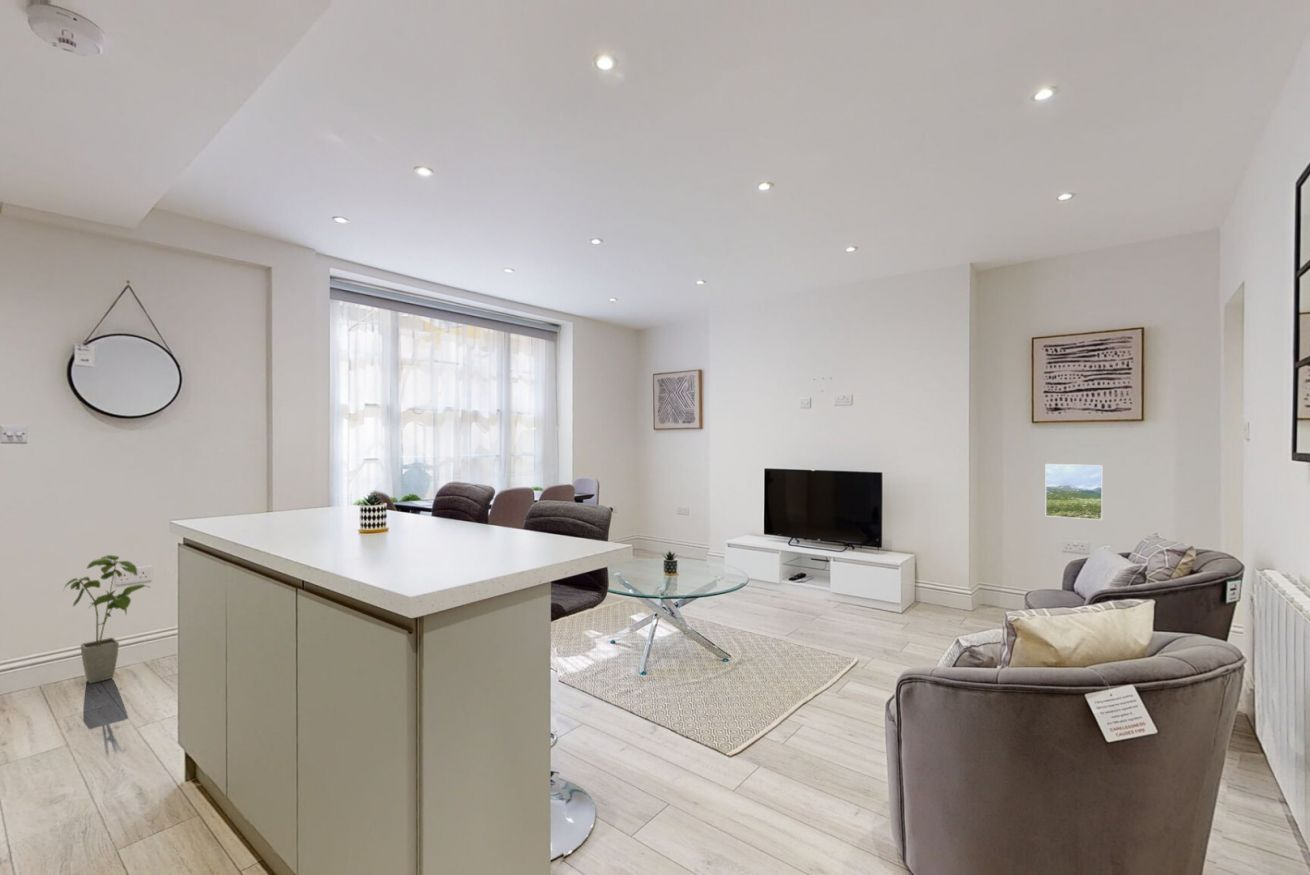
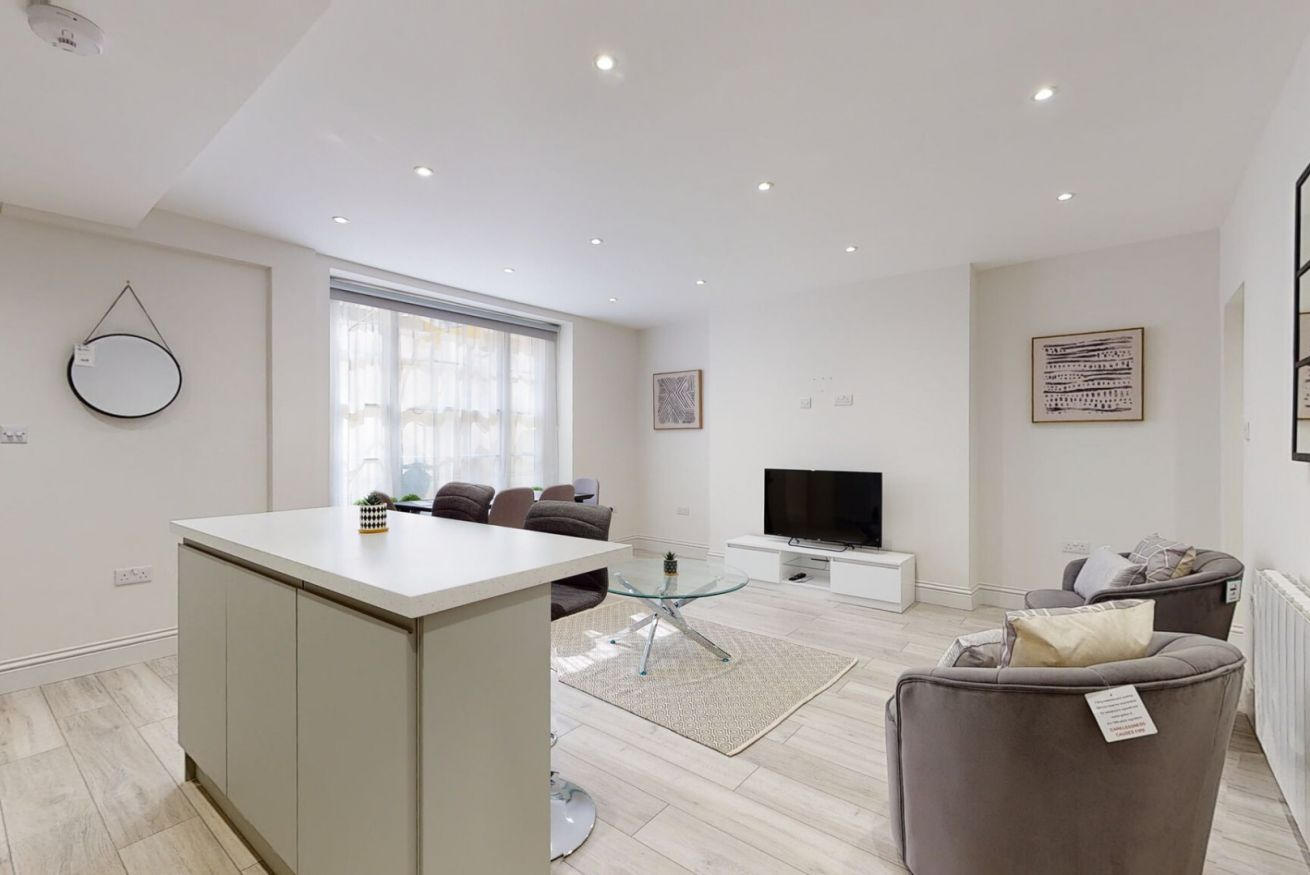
- house plant (110, 616)
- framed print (1073, 491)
